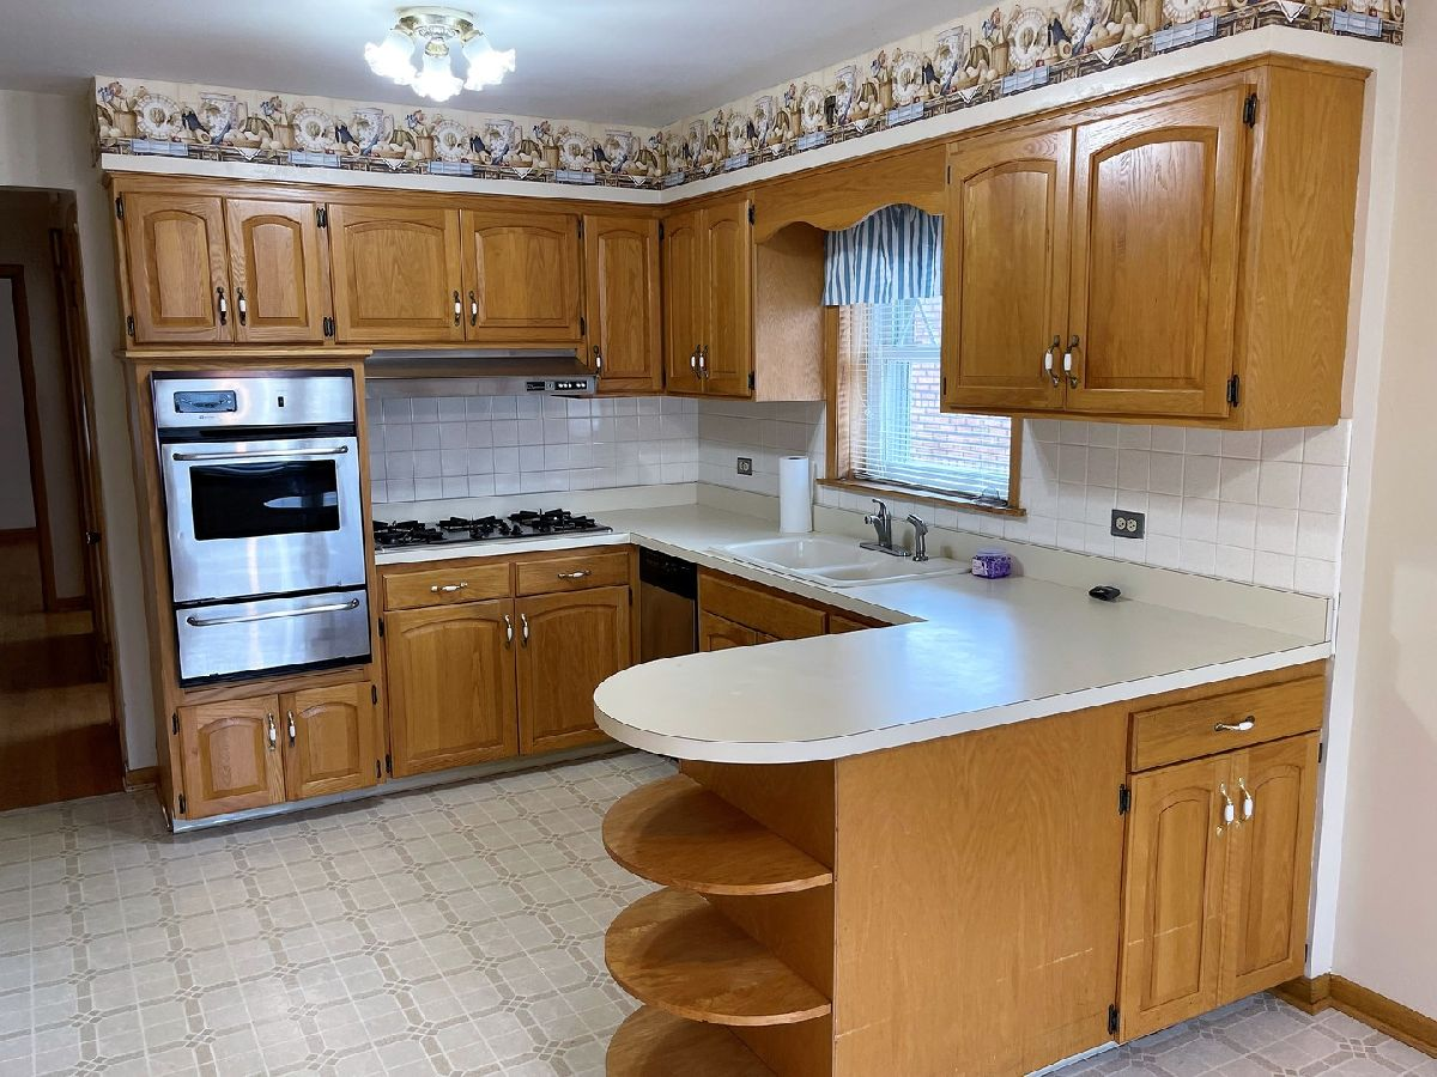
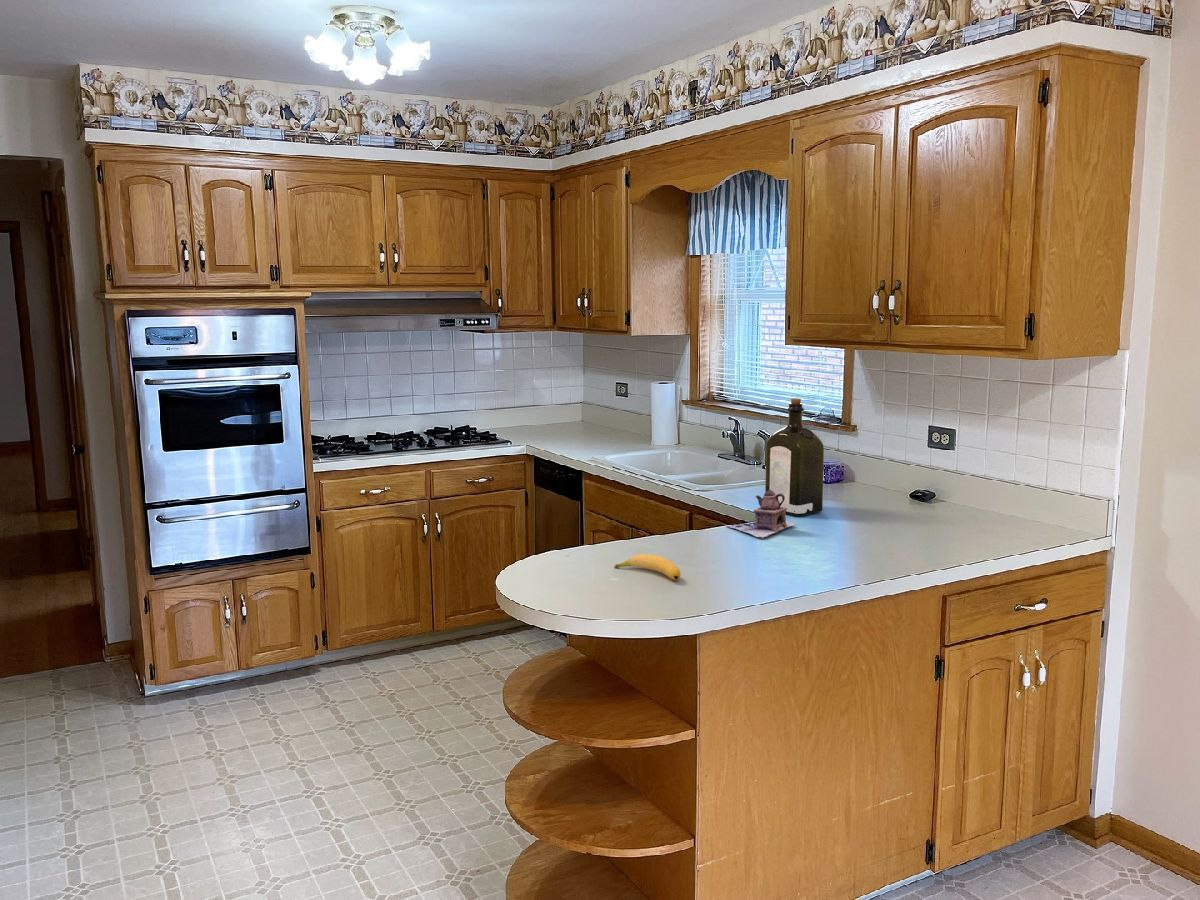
+ teapot (767, 509)
+ banana (651, 565)
+ liquor (794, 455)
